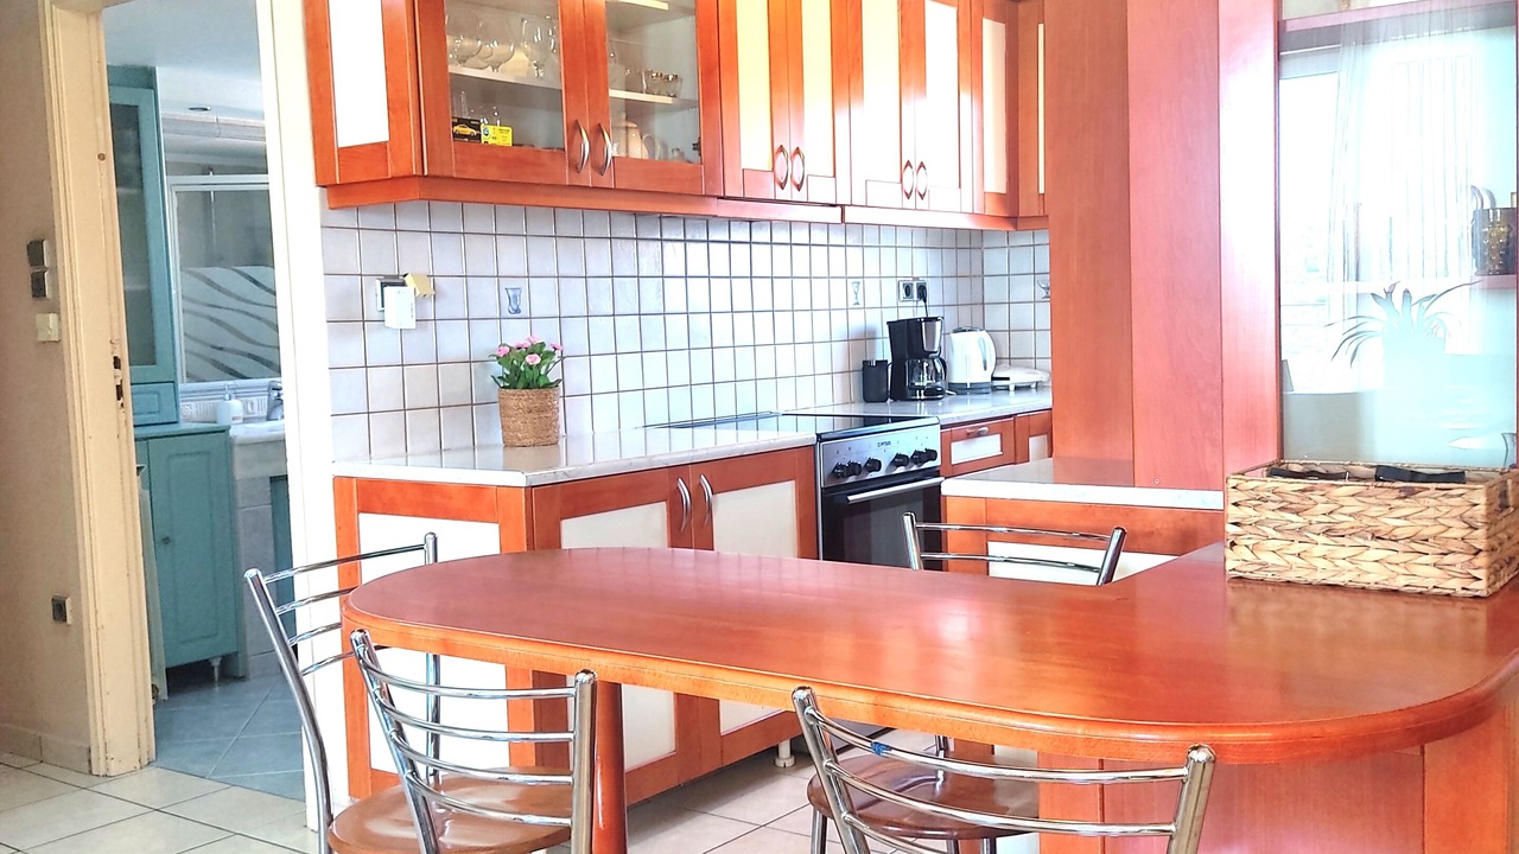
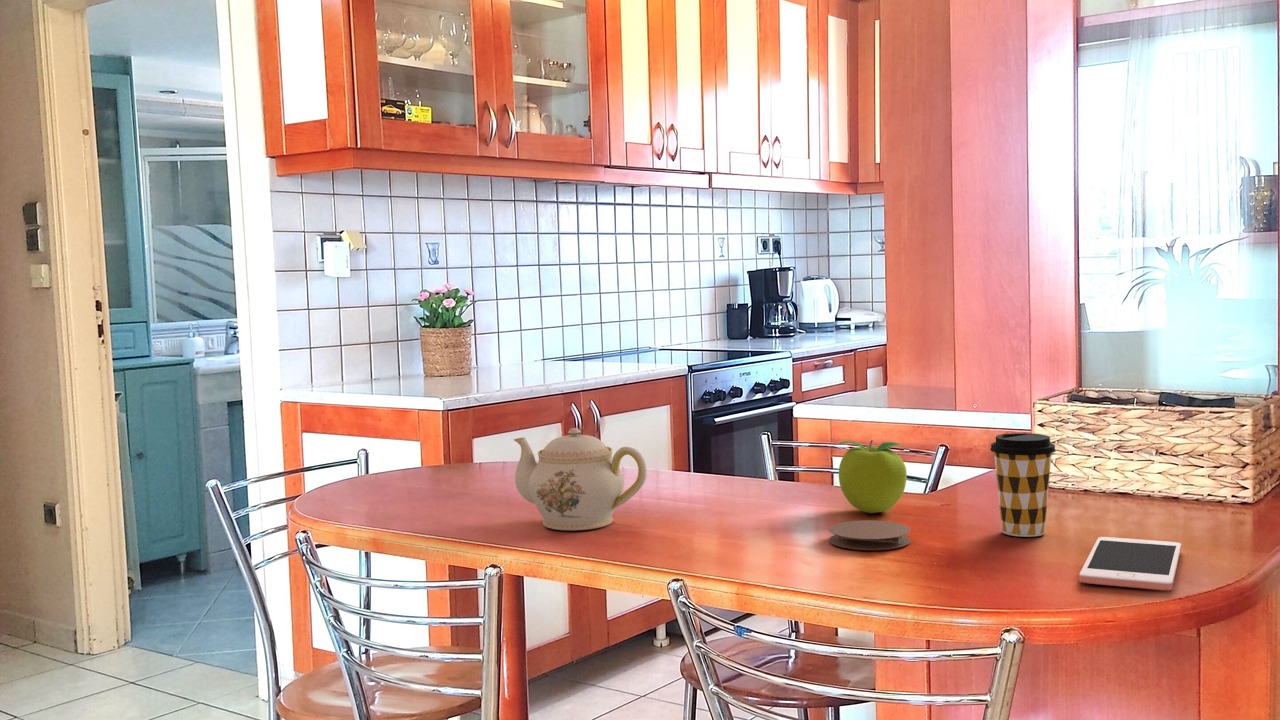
+ coffee cup (1023, 484)
+ teapot (579, 475)
+ coaster (869, 534)
+ fruit (871, 475)
+ cell phone (1132, 561)
